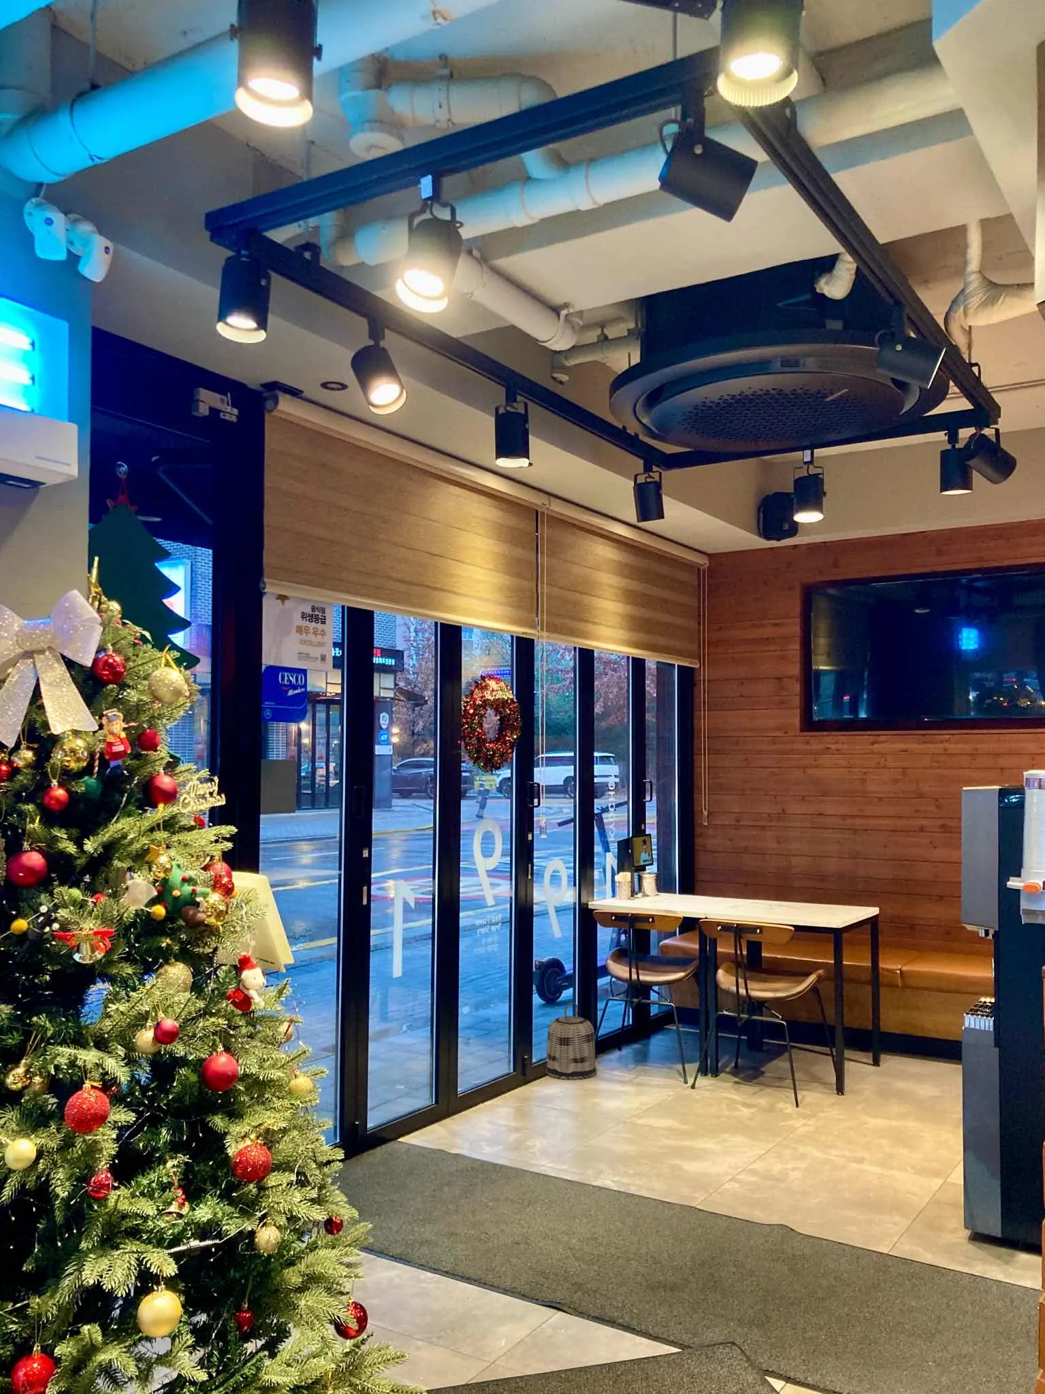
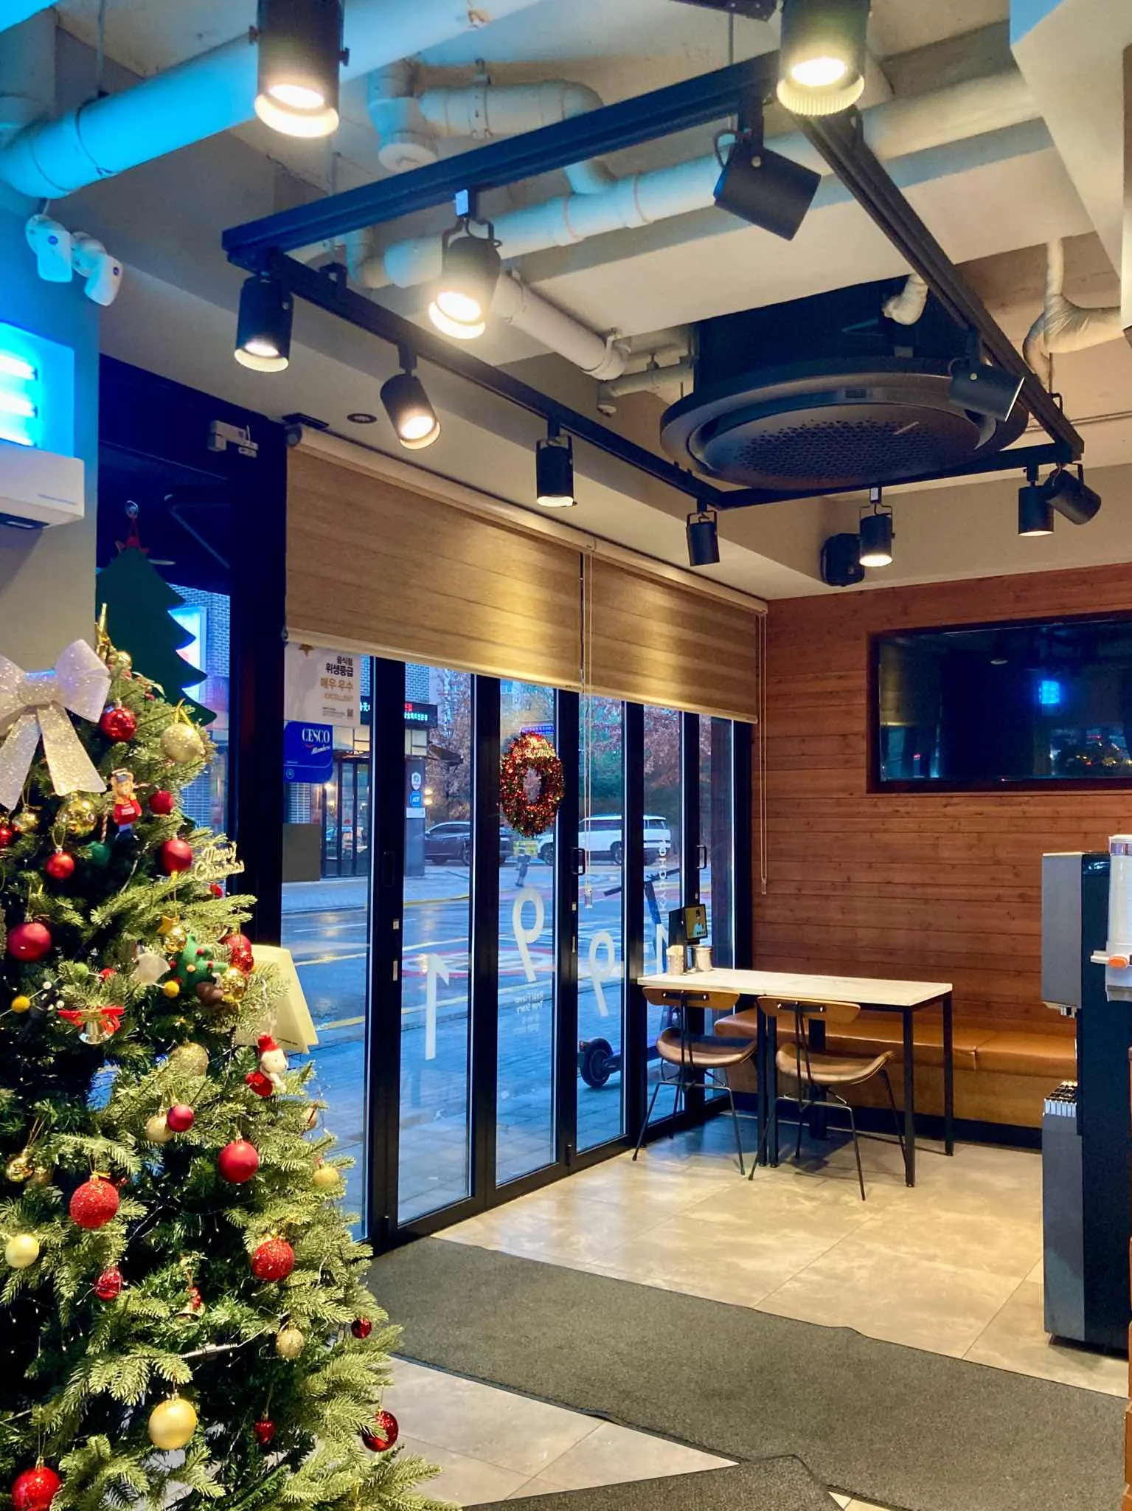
- basket (571, 1037)
